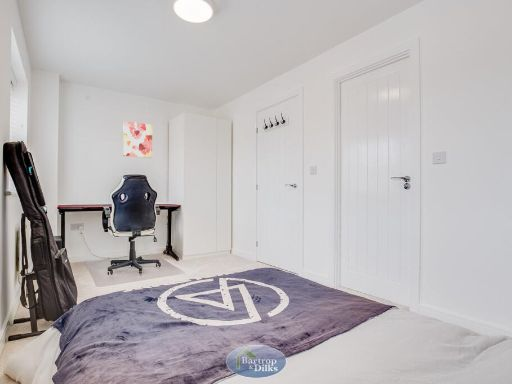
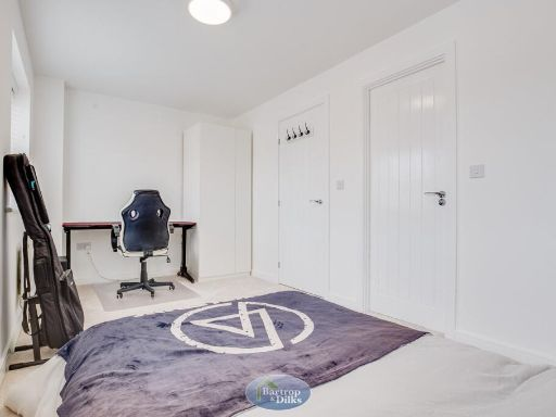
- wall art (138, 139)
